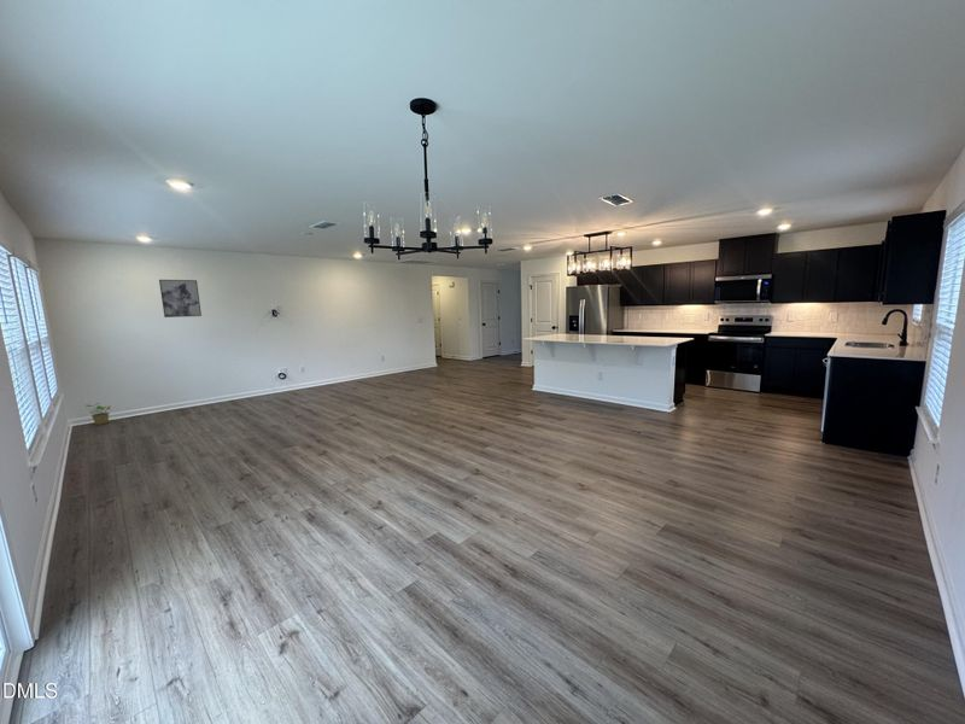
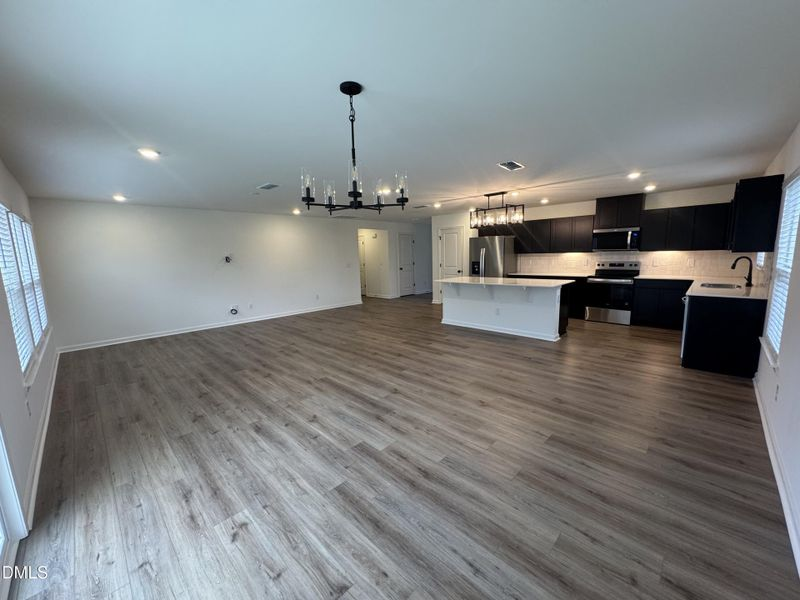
- wall art (180, 298)
- potted plant (99, 411)
